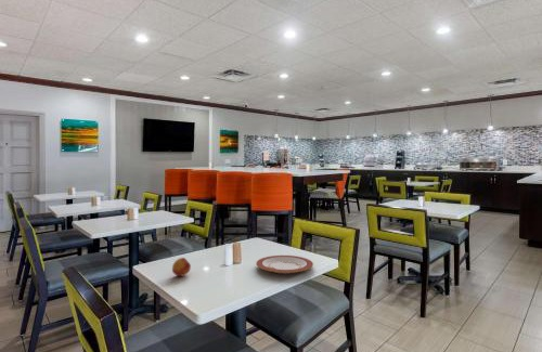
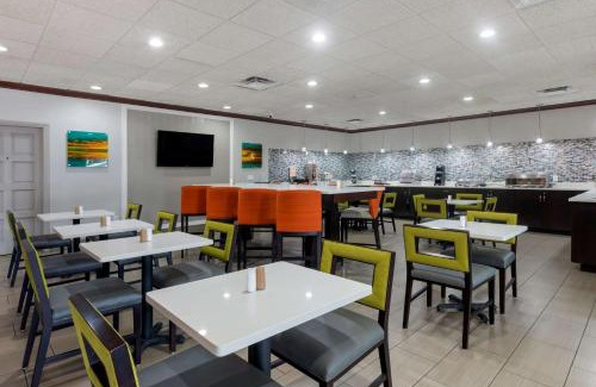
- fruit (181, 266)
- plate (284, 264)
